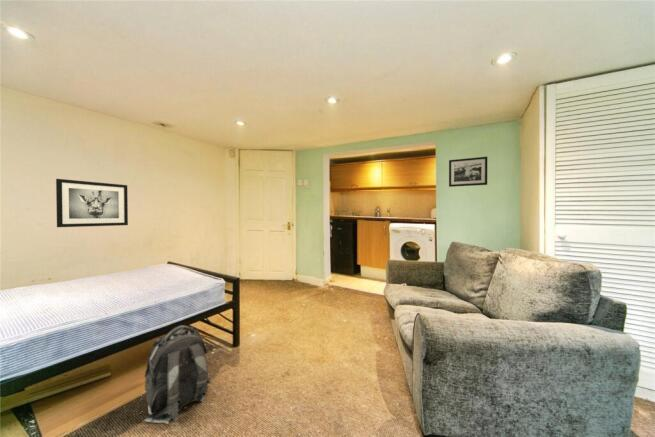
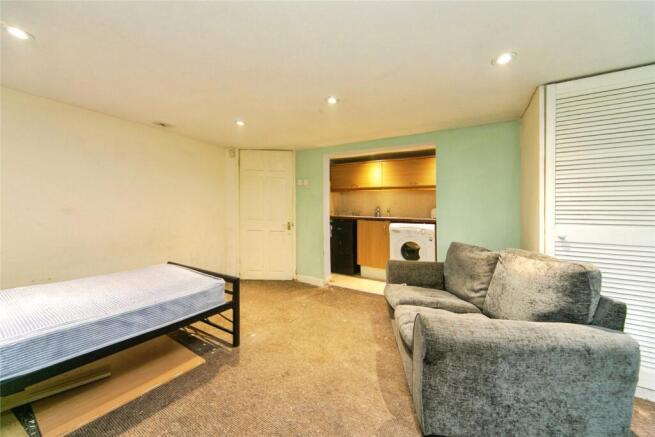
- wall art (95, 204)
- picture frame (467, 172)
- backpack (178, 364)
